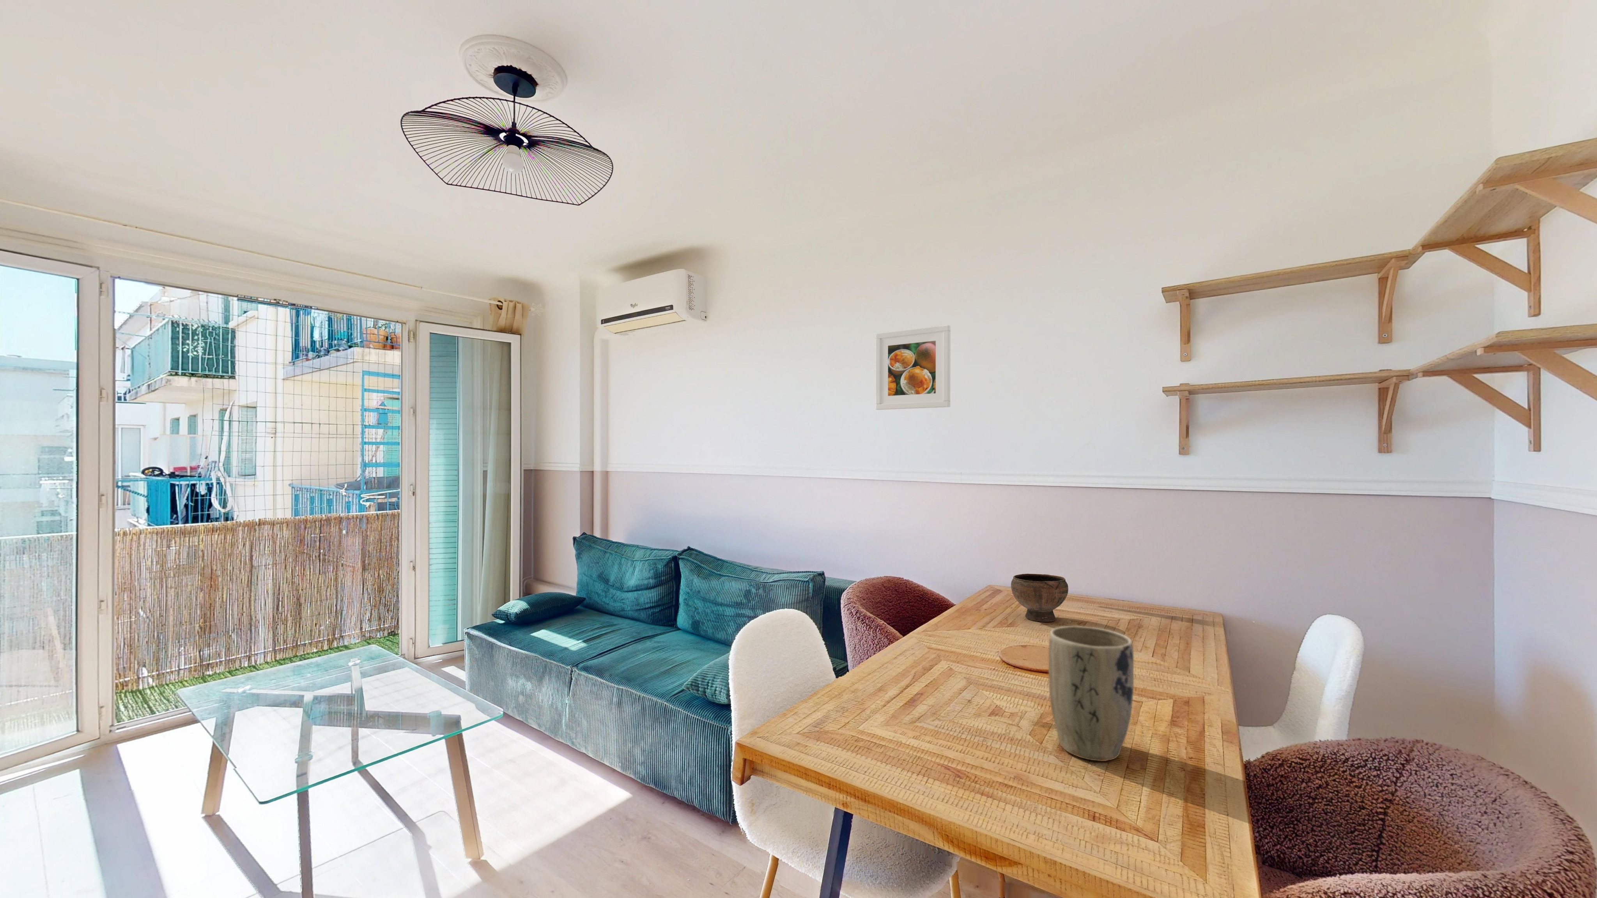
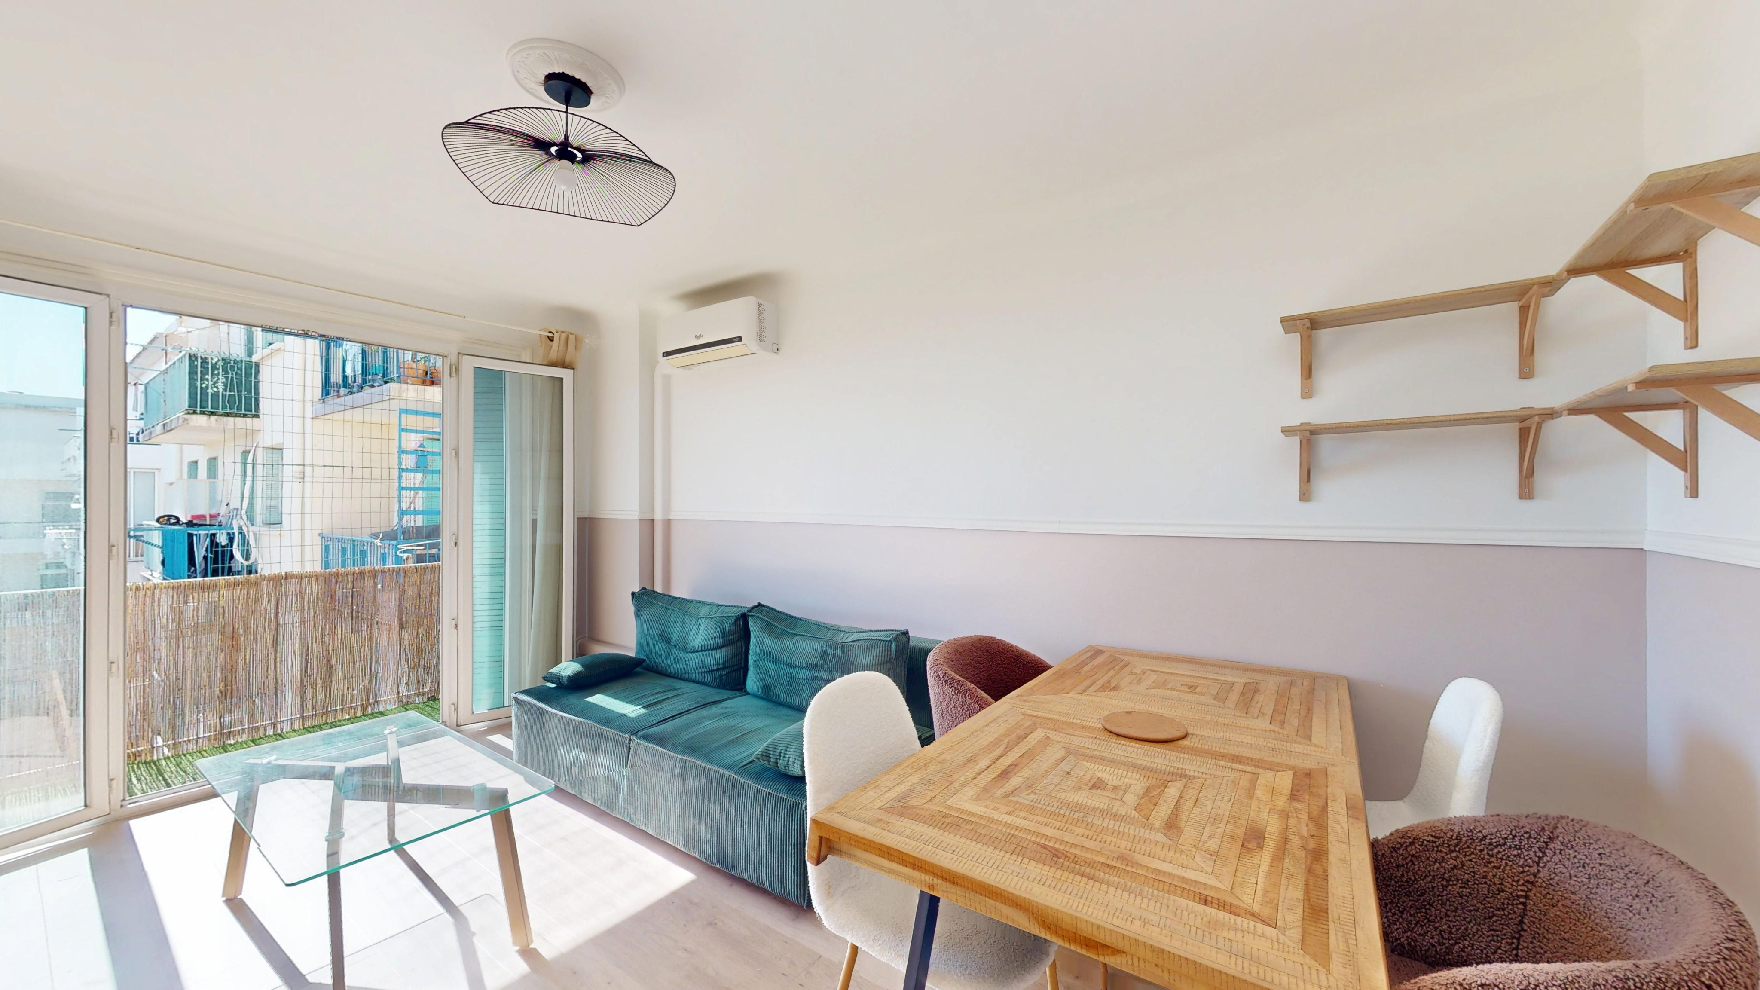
- bowl (1039, 596)
- plant pot (1090, 692)
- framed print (911, 370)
